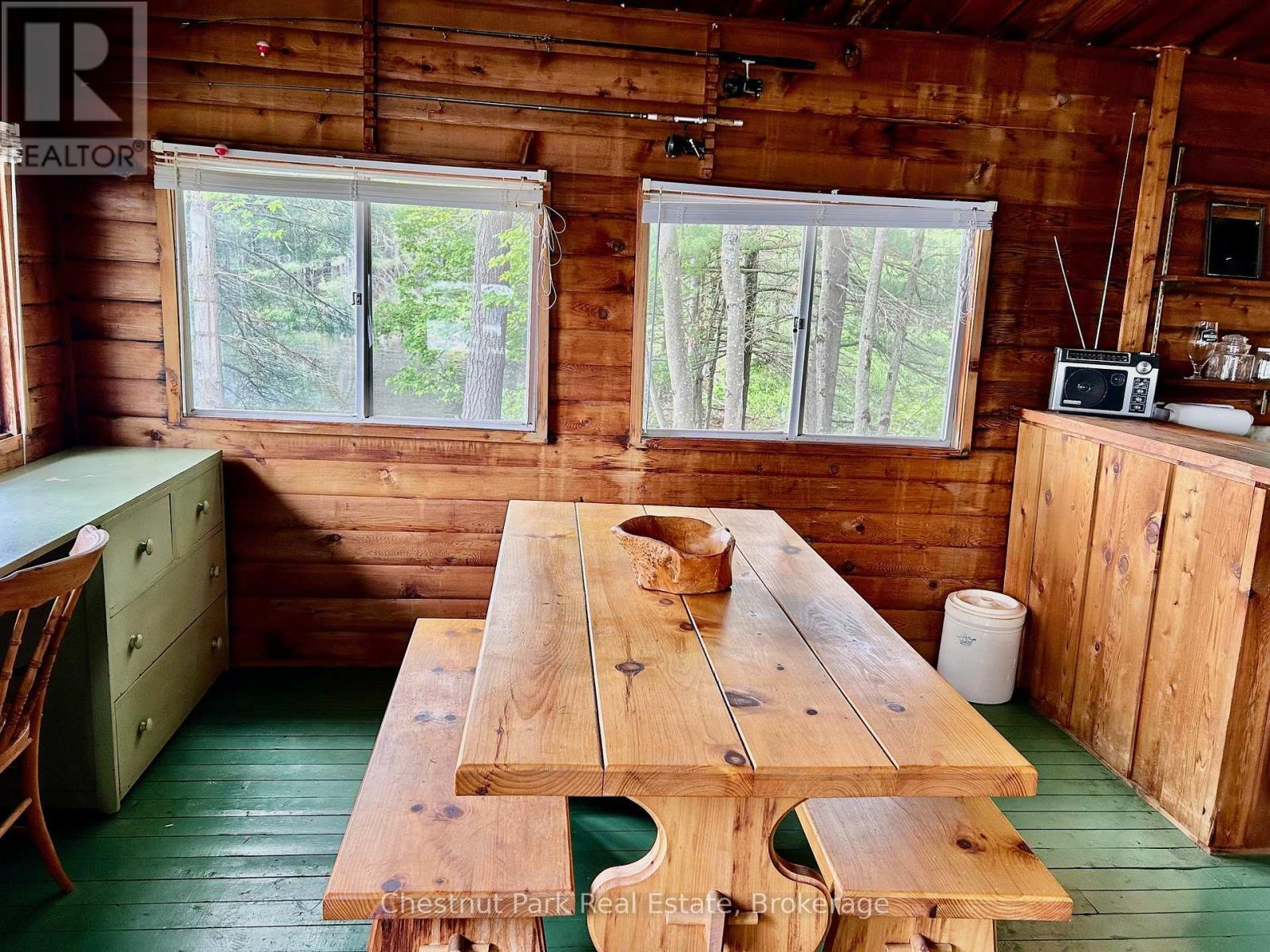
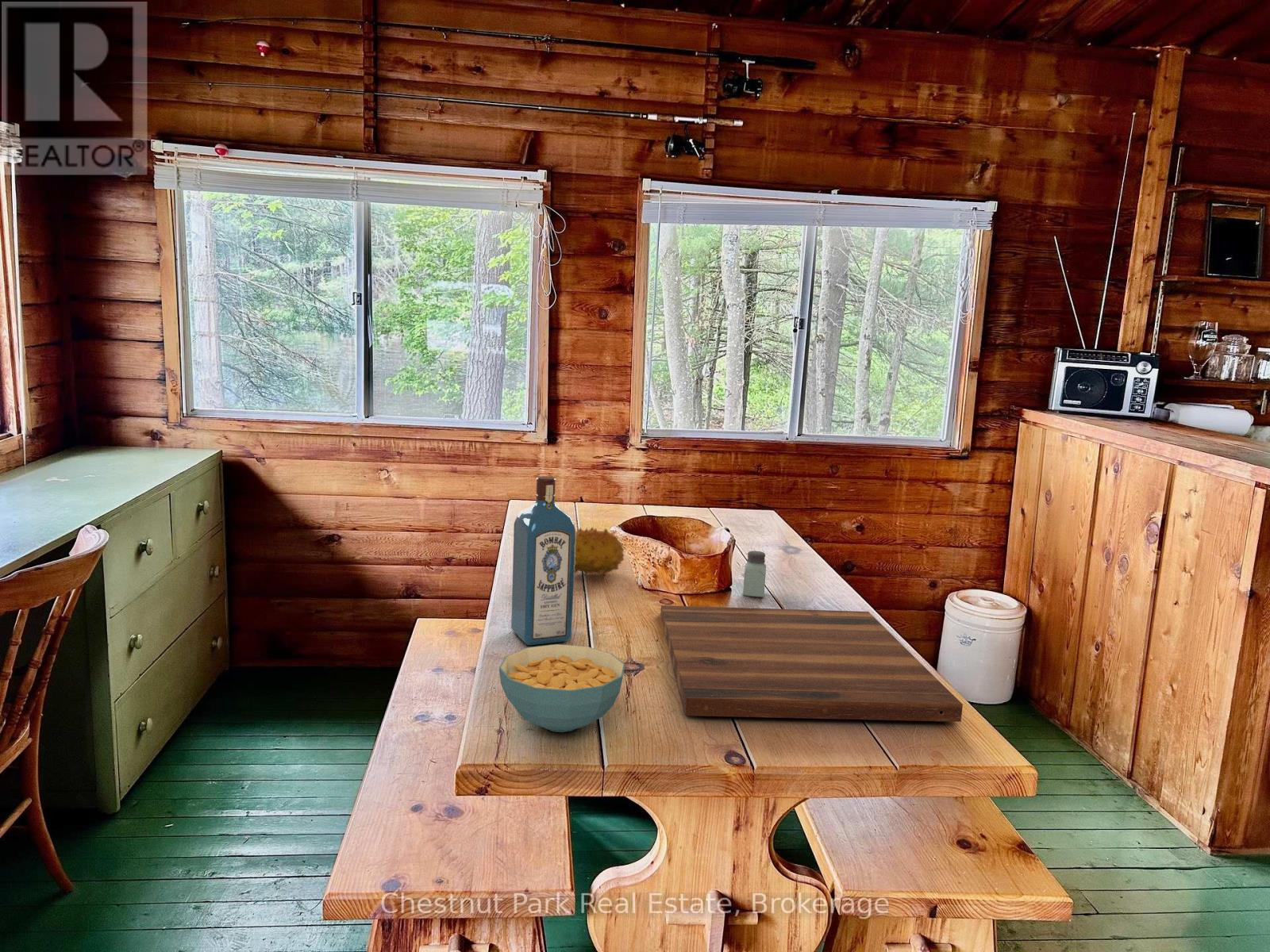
+ cutting board (791, 655)
+ cereal bowl (561, 695)
+ fruit (588, 551)
+ saltshaker (755, 573)
+ liquor (543, 558)
